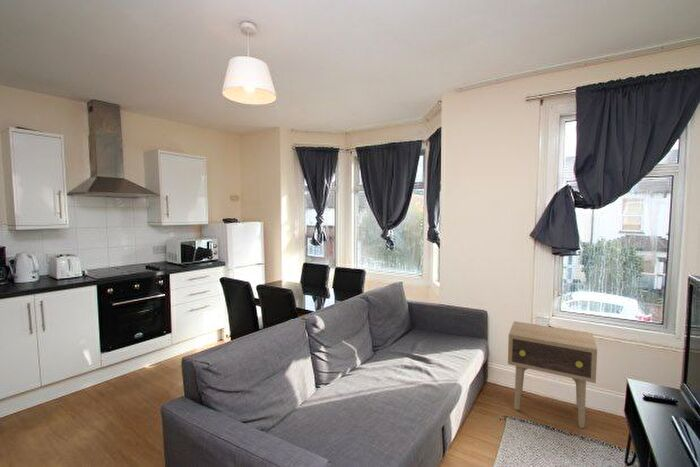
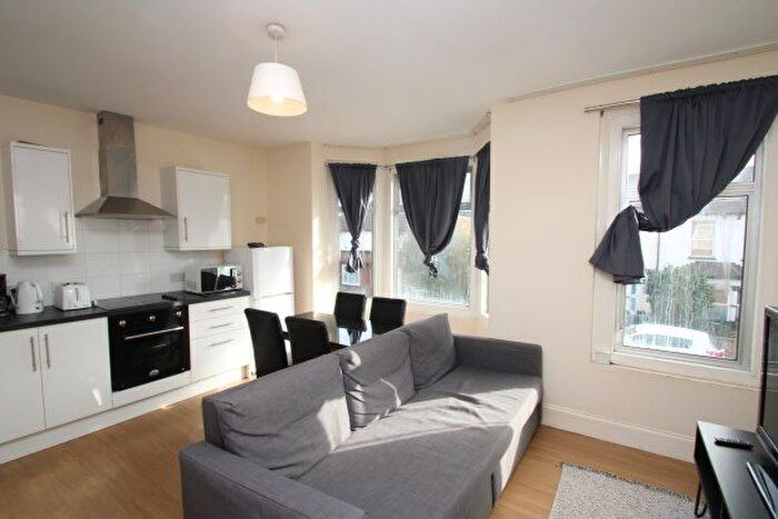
- side table (549, 372)
